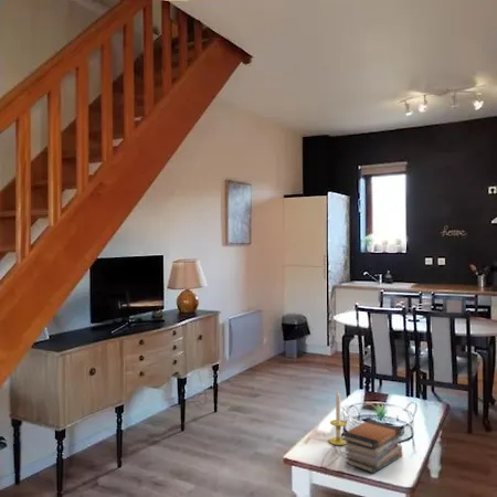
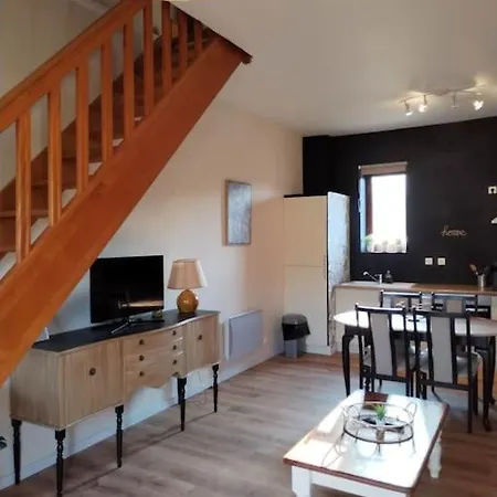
- candle (338, 415)
- book stack (372, 445)
